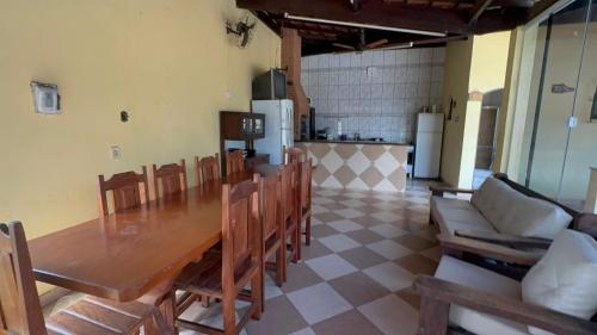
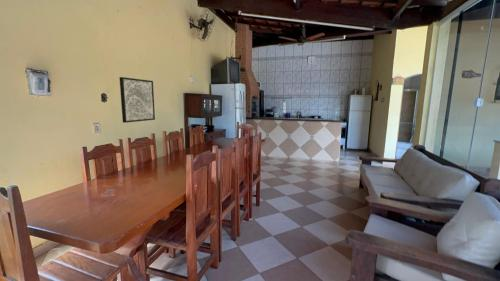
+ wall art (138, 100)
